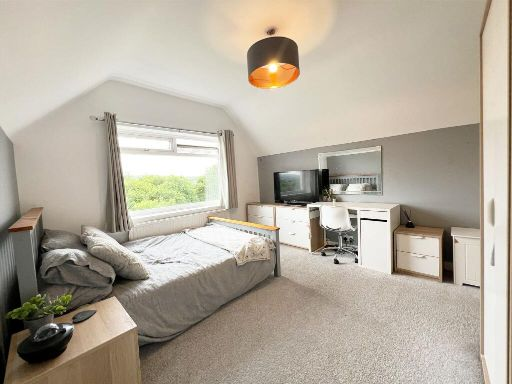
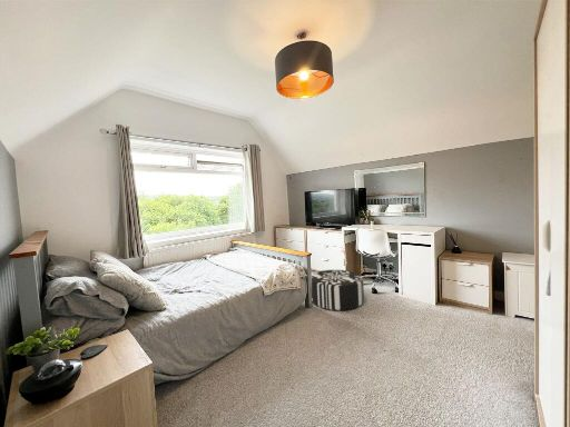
+ pouf (336, 288)
